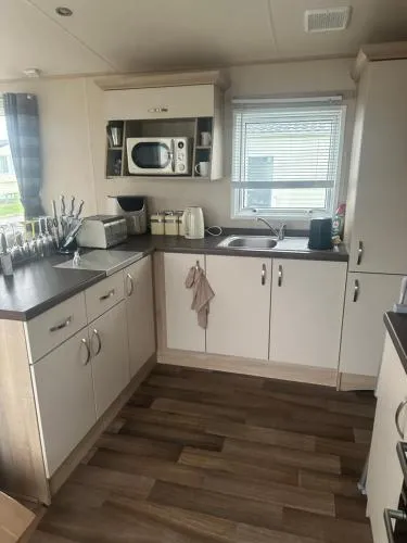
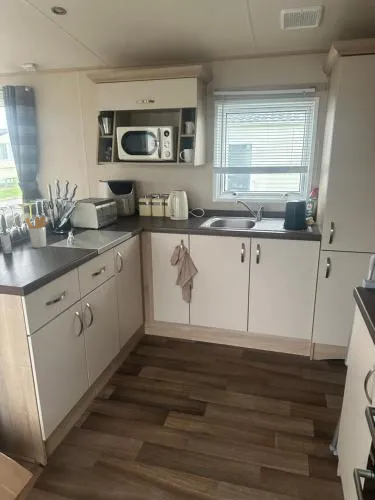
+ utensil holder (38, 231)
